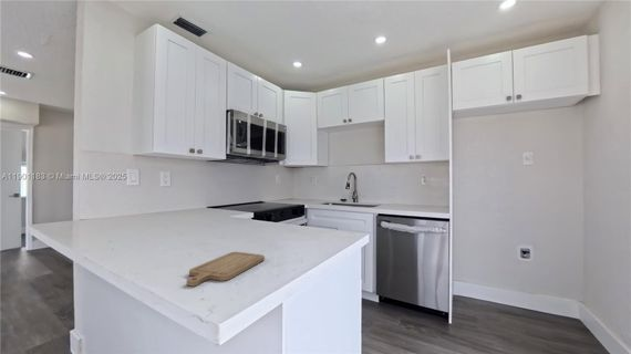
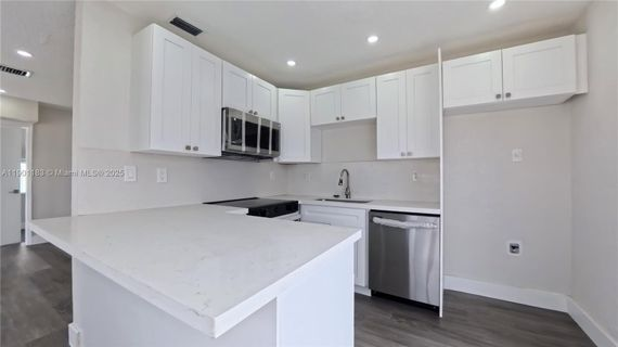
- chopping board (224, 267)
